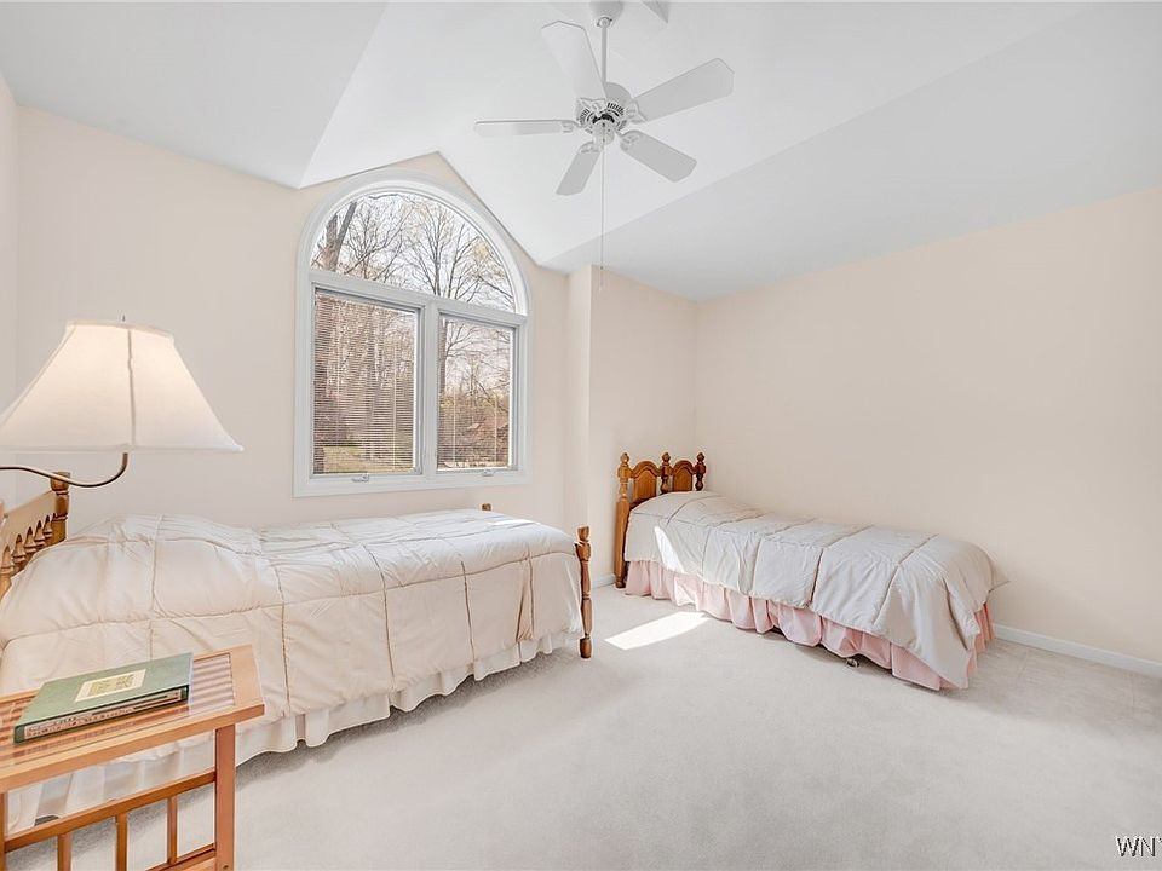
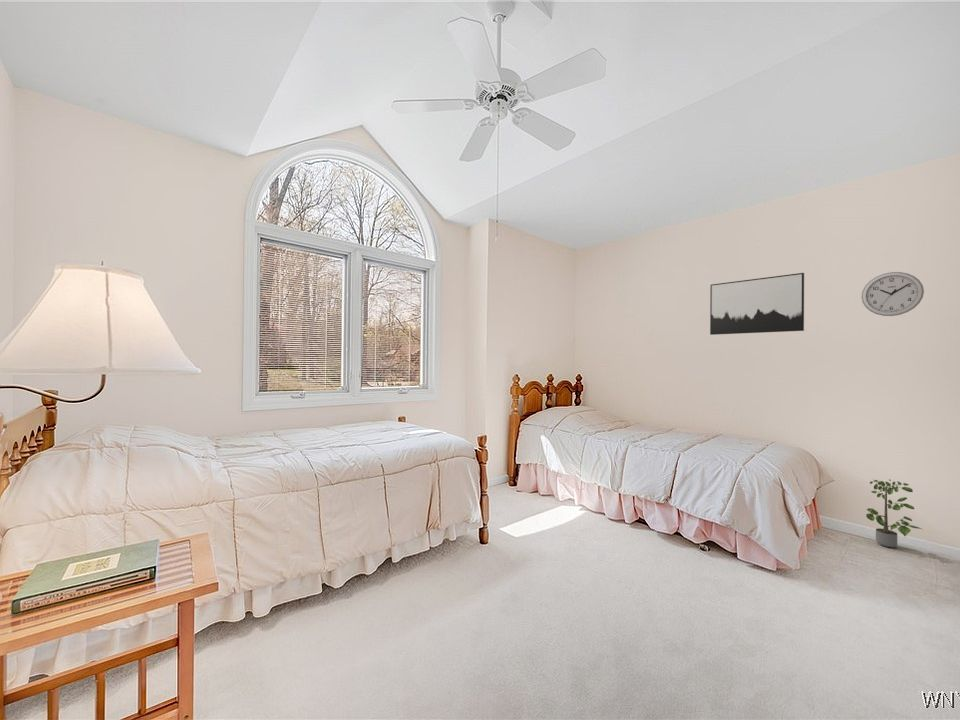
+ potted plant (894, 509)
+ wall art (753, 306)
+ wall clock (891, 294)
